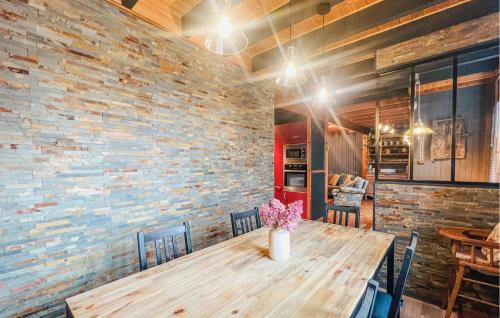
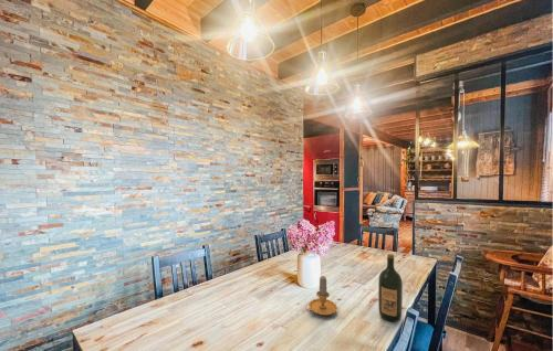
+ candlestick (320, 292)
+ wine bottle (389, 286)
